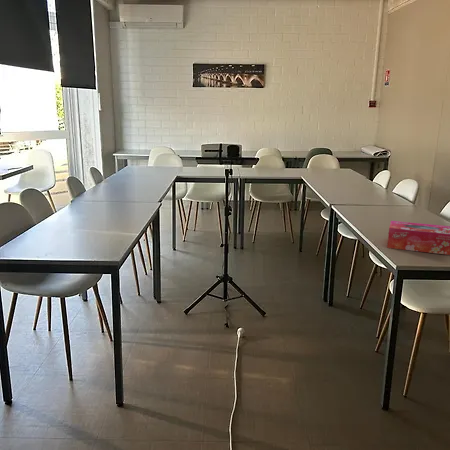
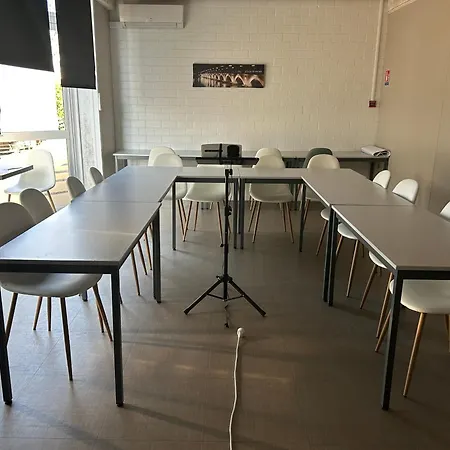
- tissue box (420, 237)
